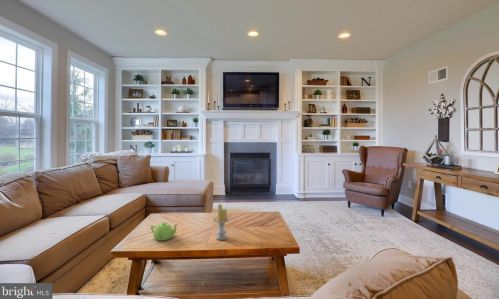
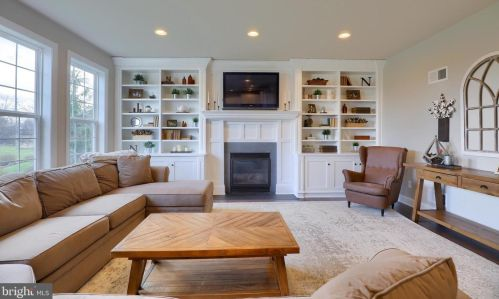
- candle (221, 220)
- teapot (164, 230)
